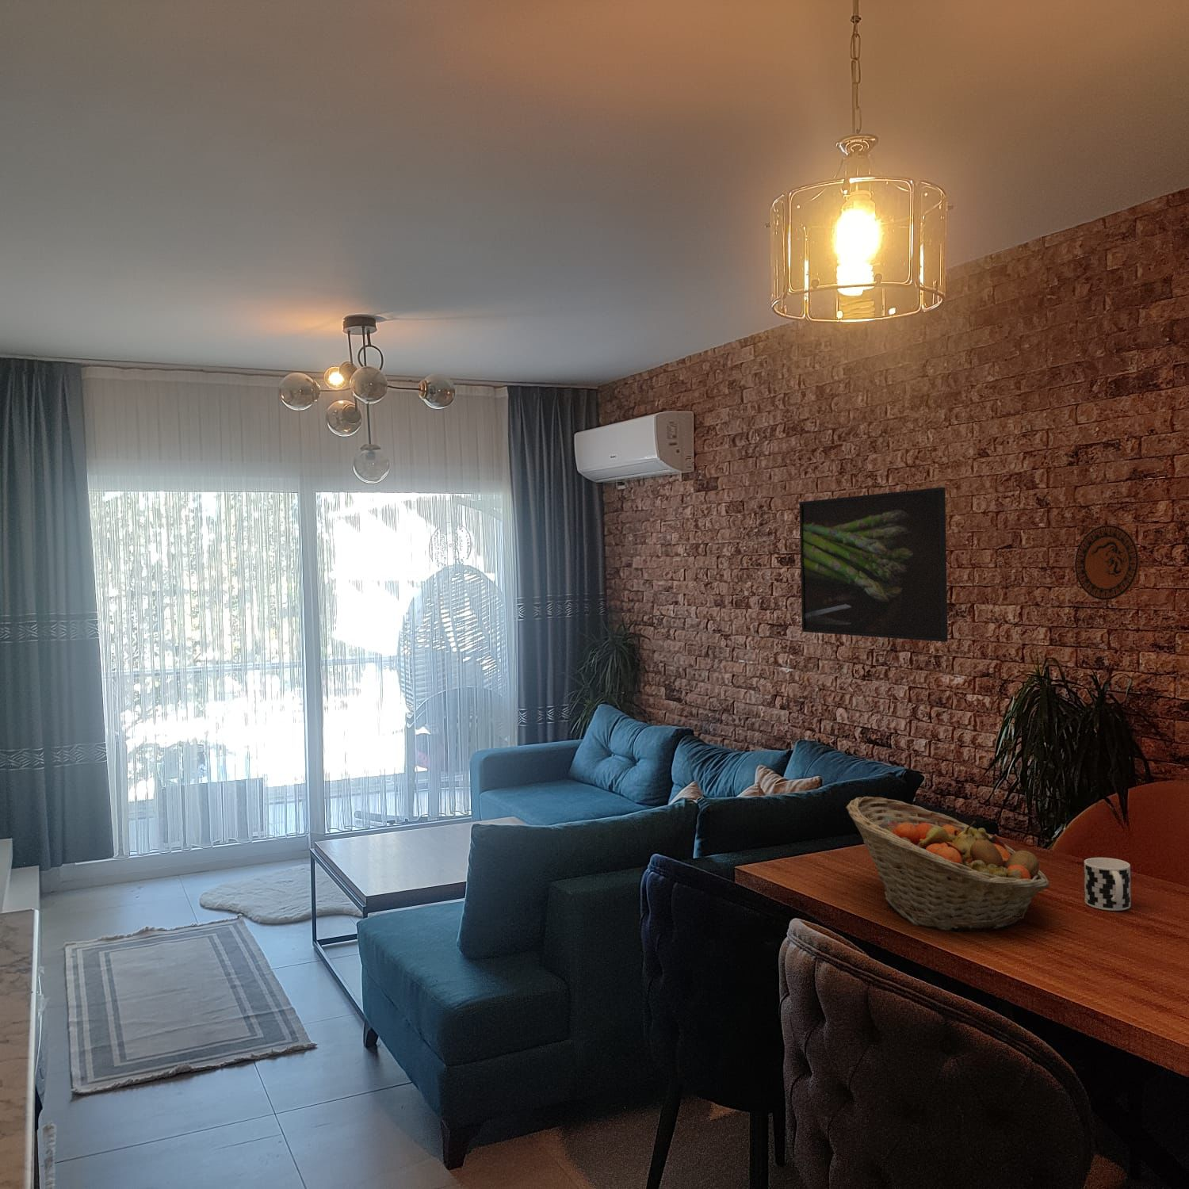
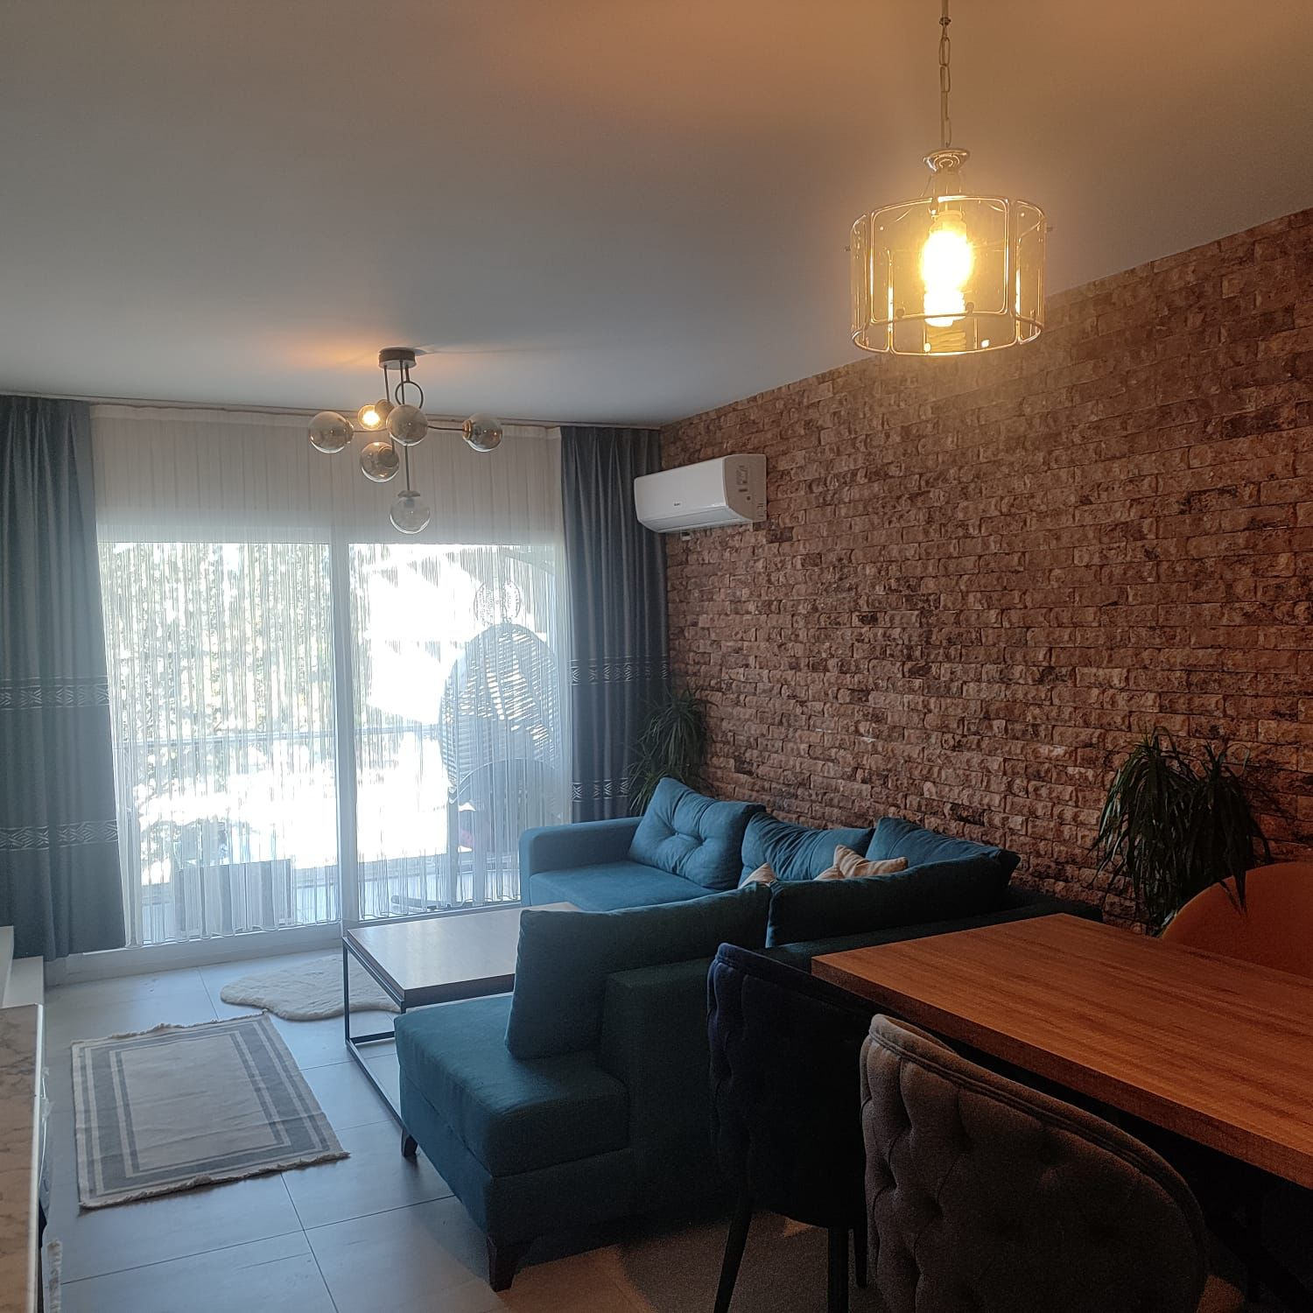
- decorative plate (1106, 562)
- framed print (867, 565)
- cup (1110, 885)
- fruit basket (943, 857)
